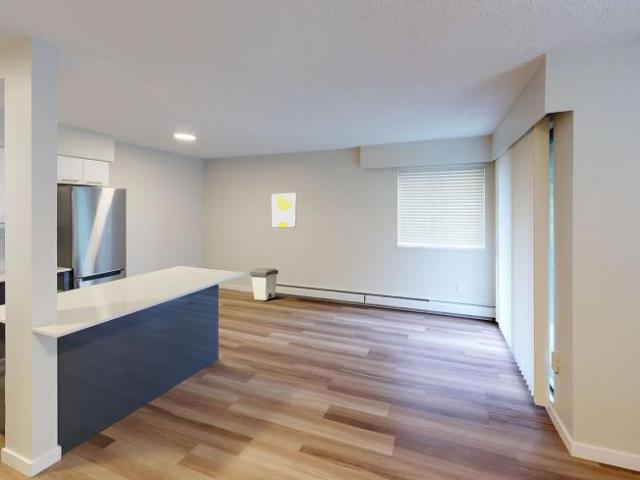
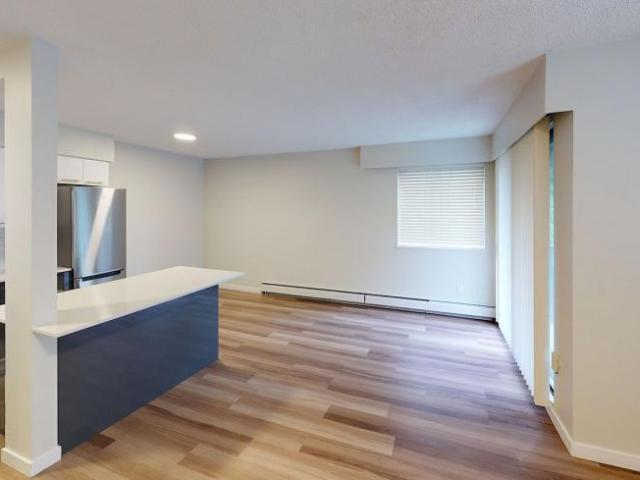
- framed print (283, 210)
- trash can (264, 283)
